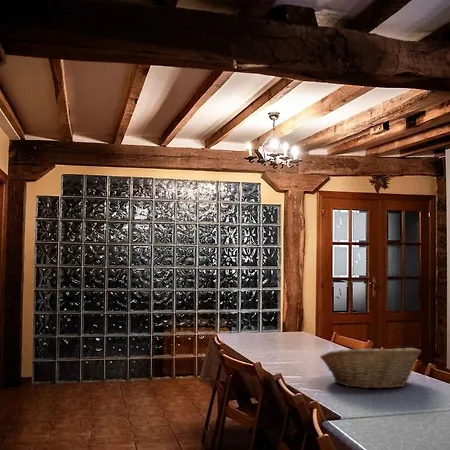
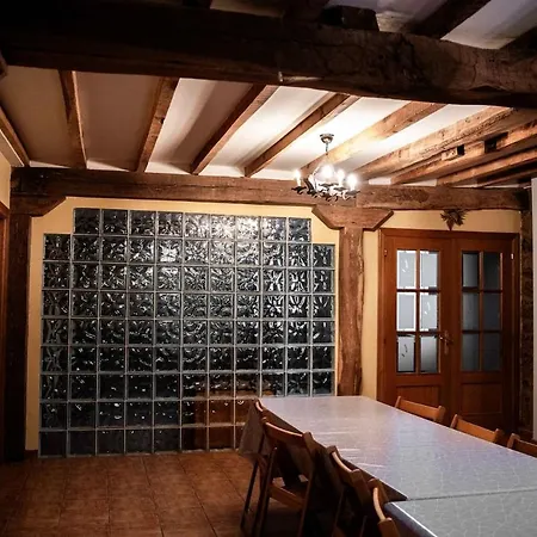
- fruit basket (370, 362)
